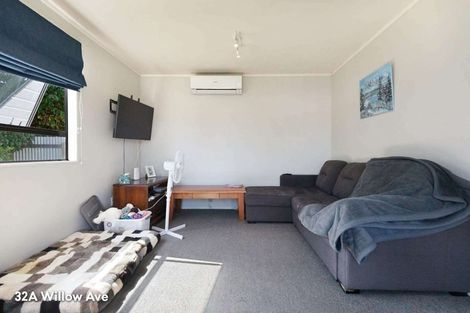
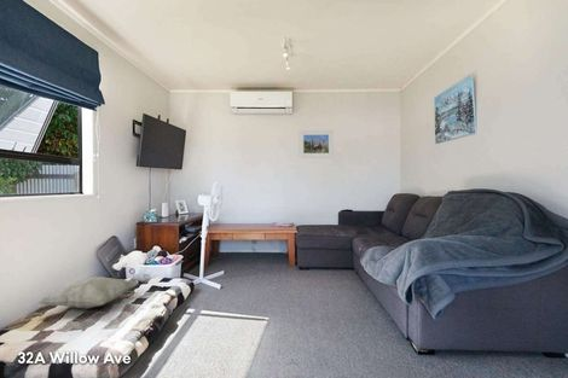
+ decorative pillow (93, 291)
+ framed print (315, 144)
